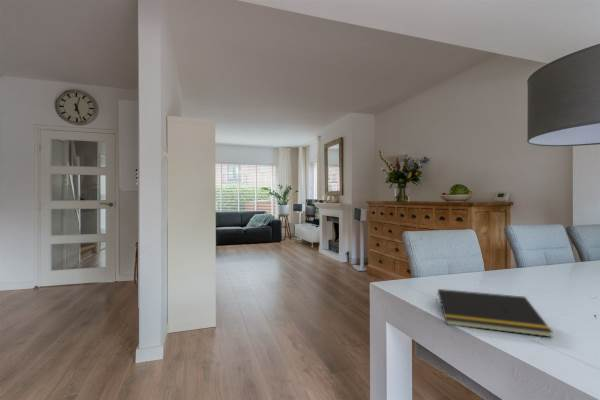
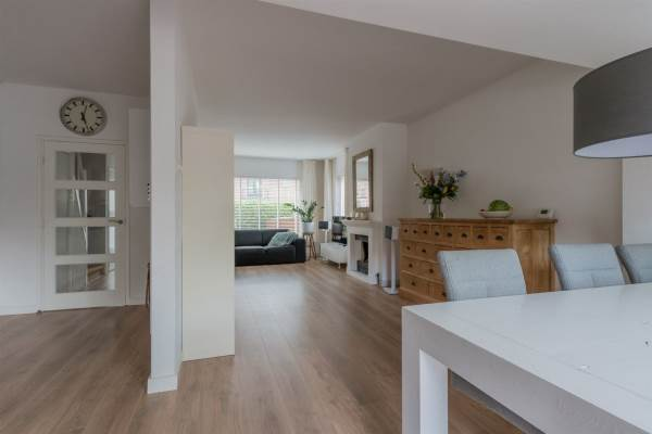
- notepad (487, 309)
